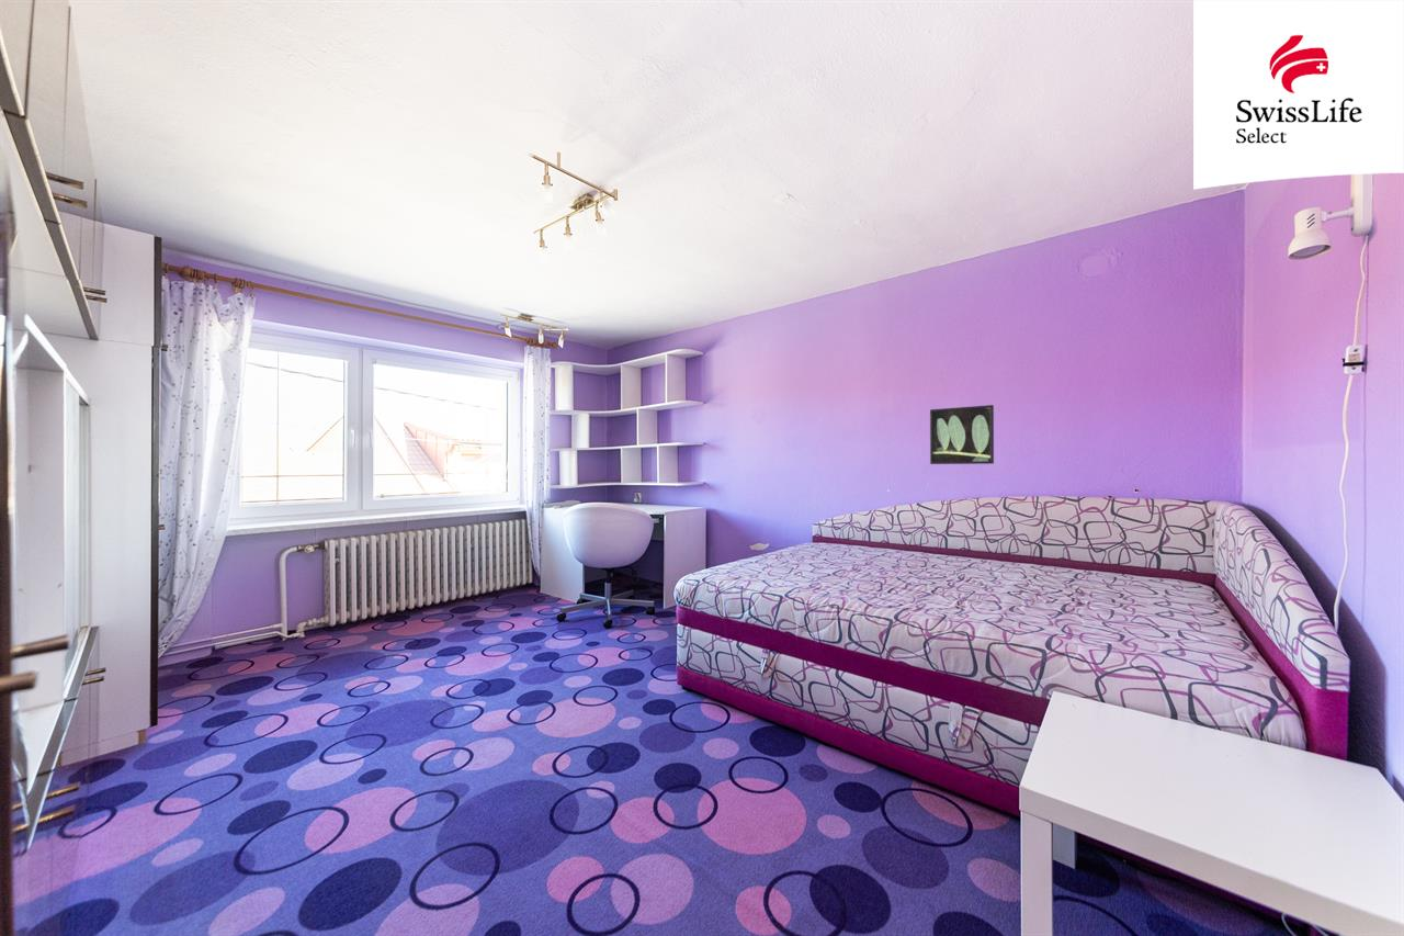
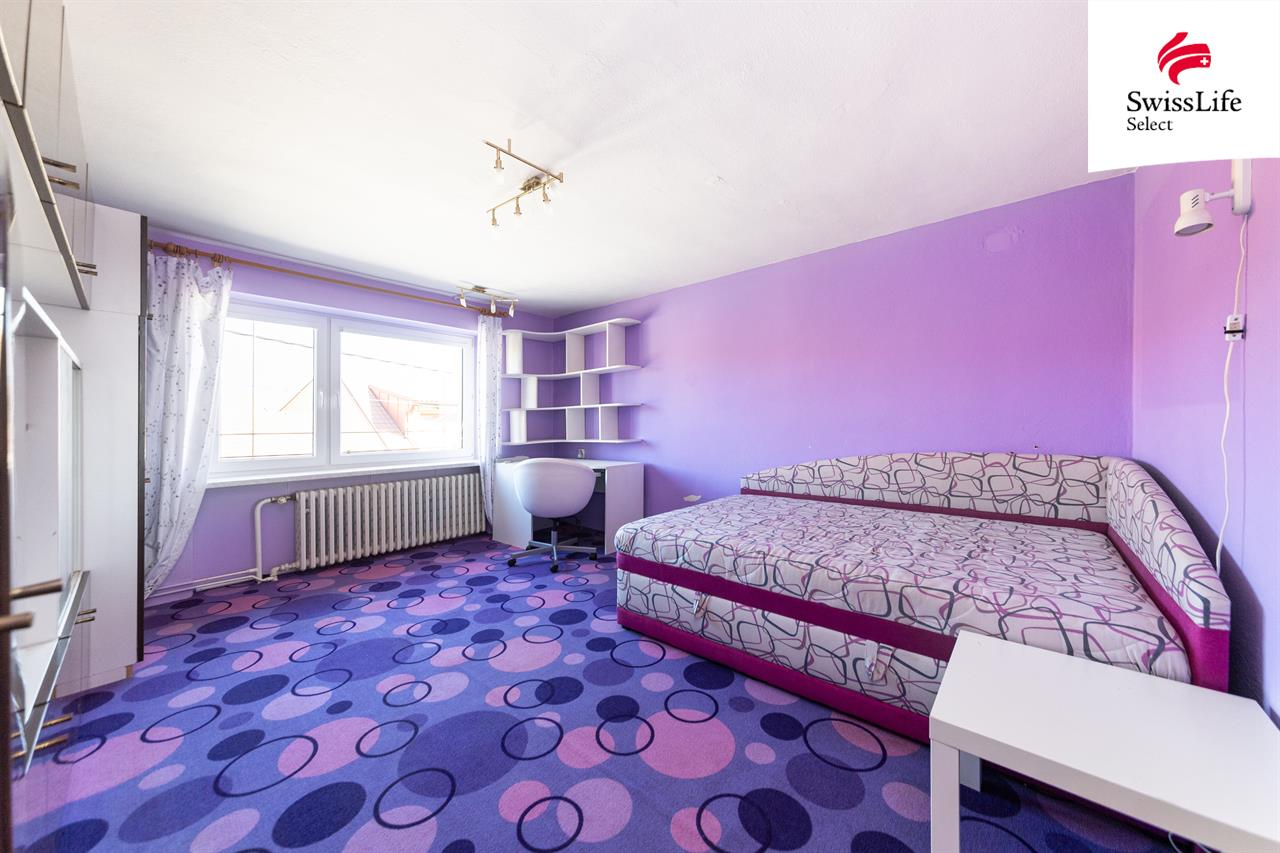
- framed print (960, 436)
